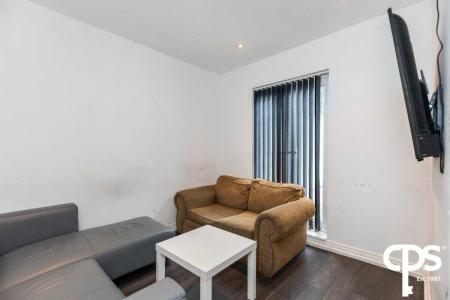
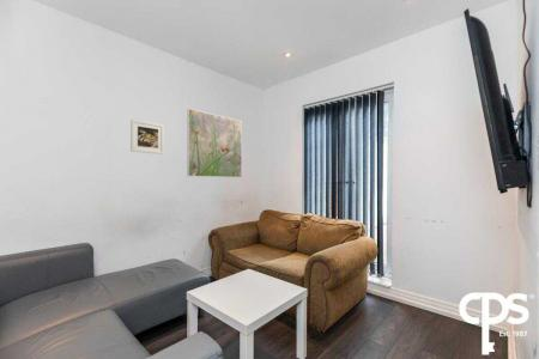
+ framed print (217, 146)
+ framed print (147, 136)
